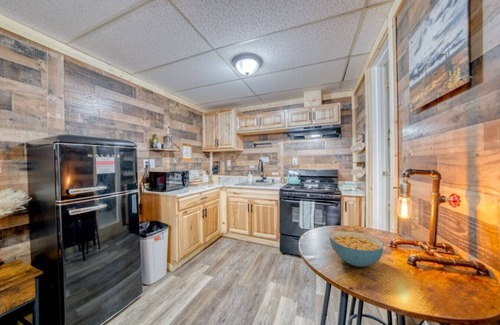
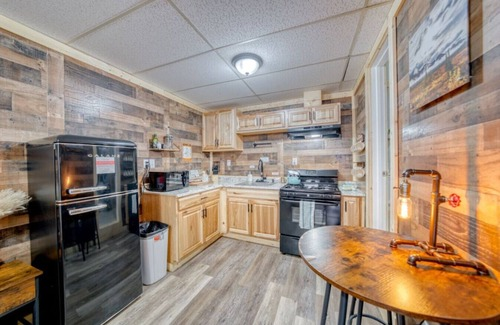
- cereal bowl (355, 251)
